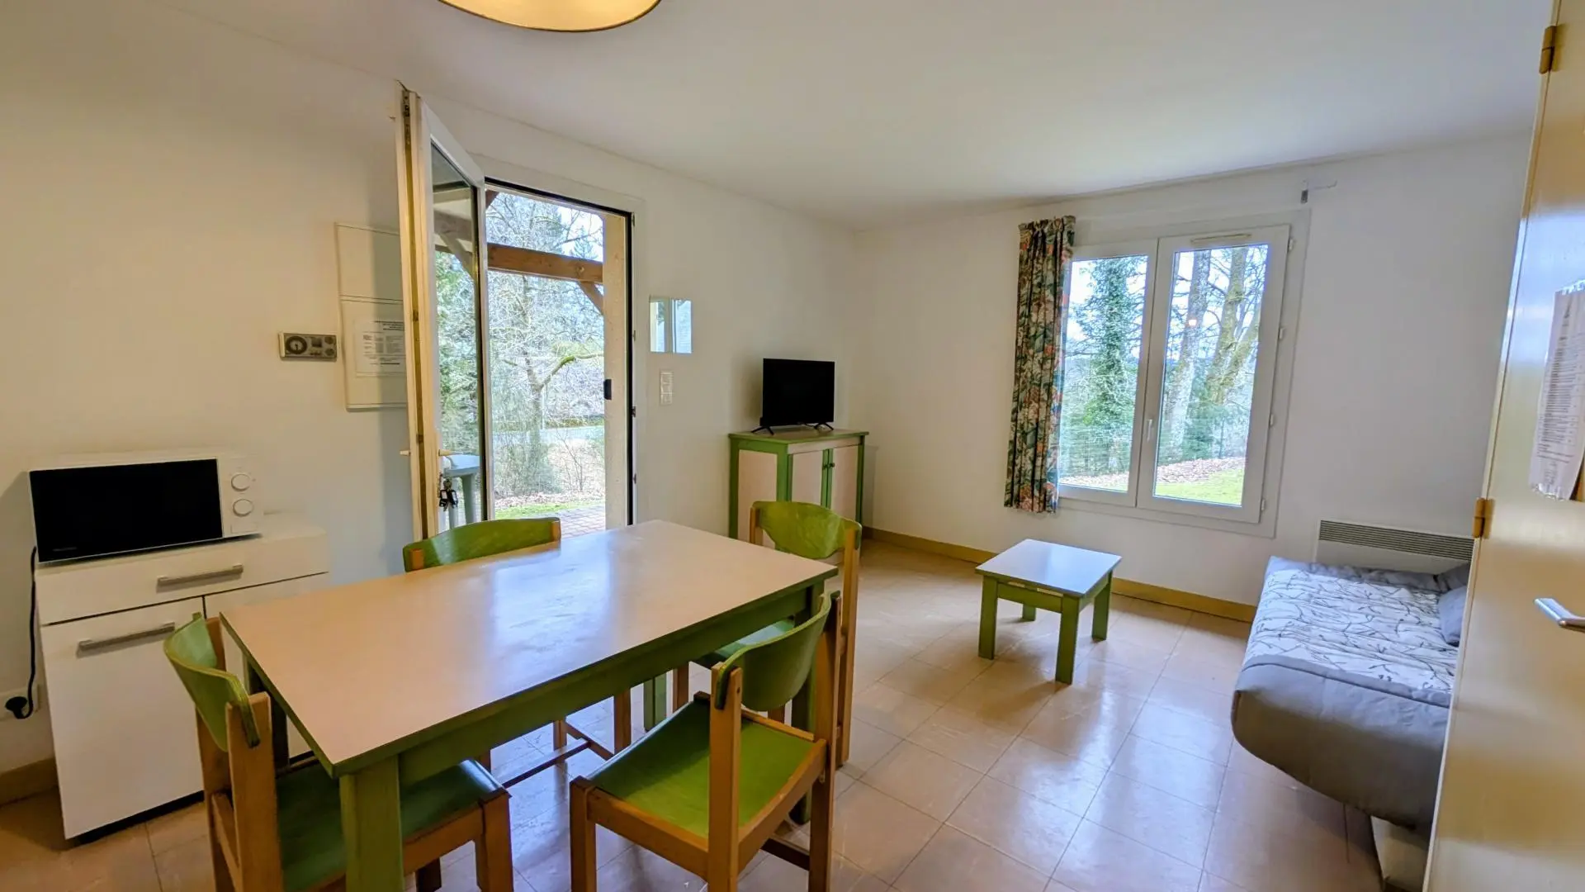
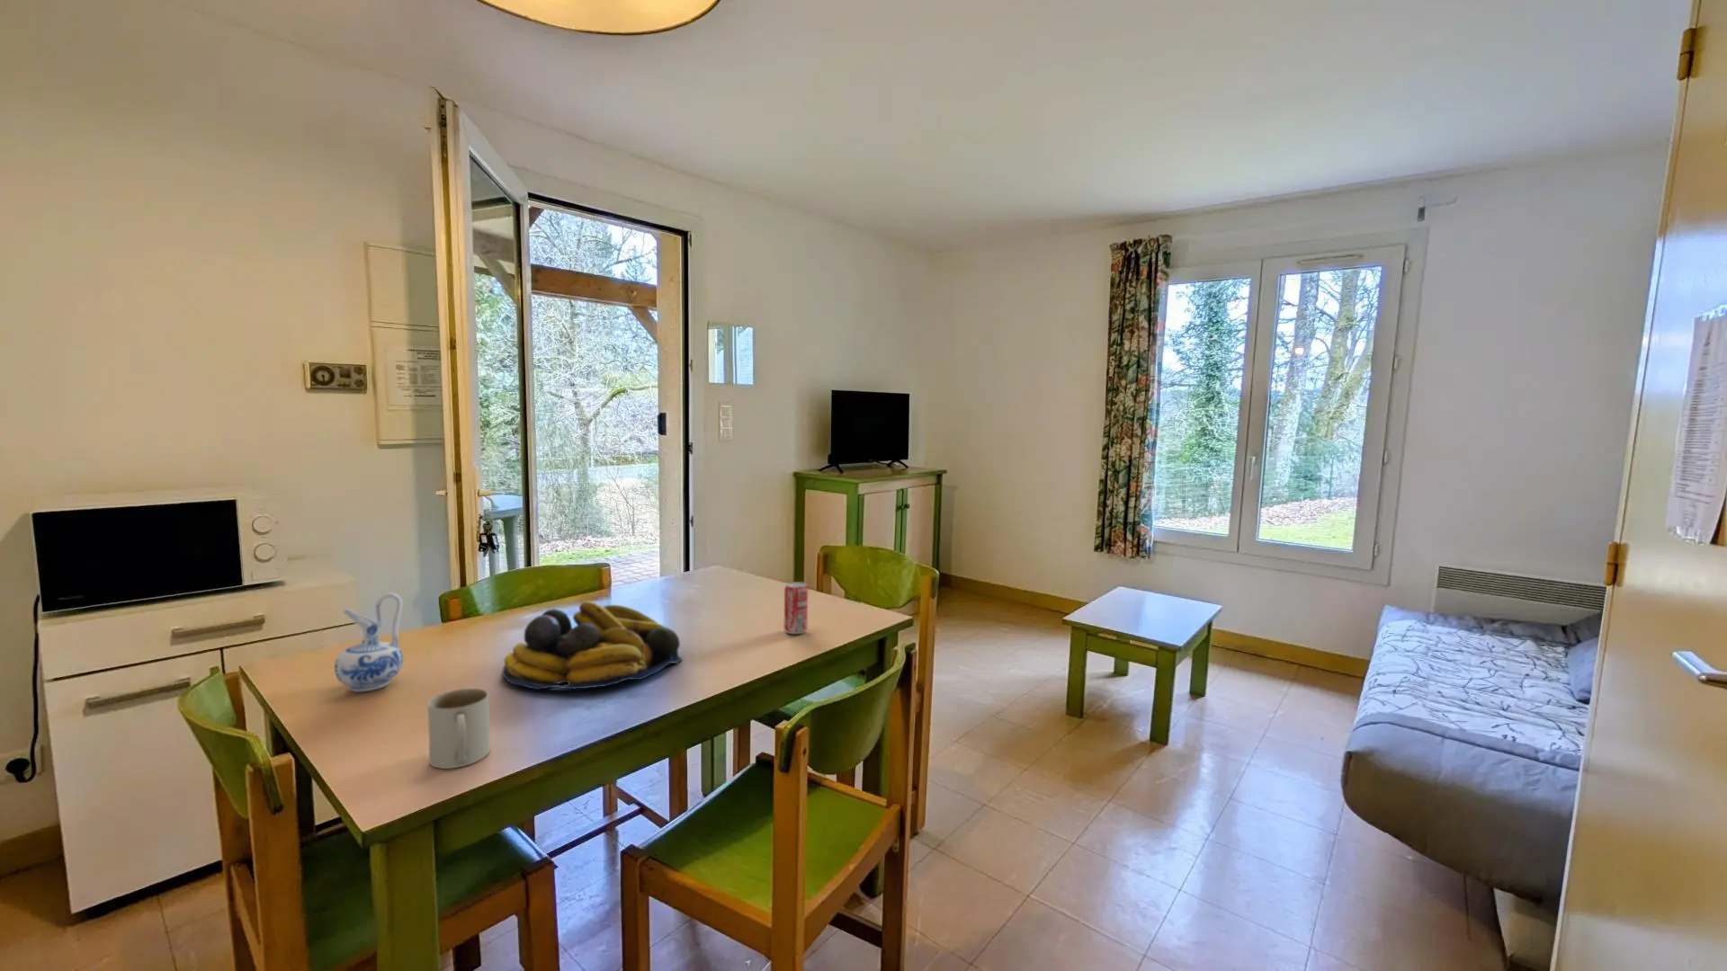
+ fruit bowl (593, 634)
+ mug (460, 732)
+ beverage can (795, 608)
+ ceramic pitcher (369, 640)
